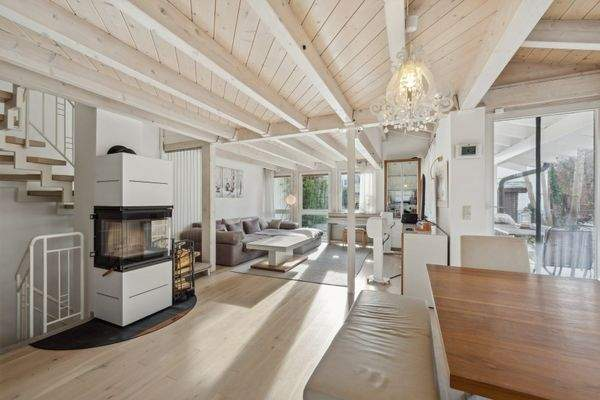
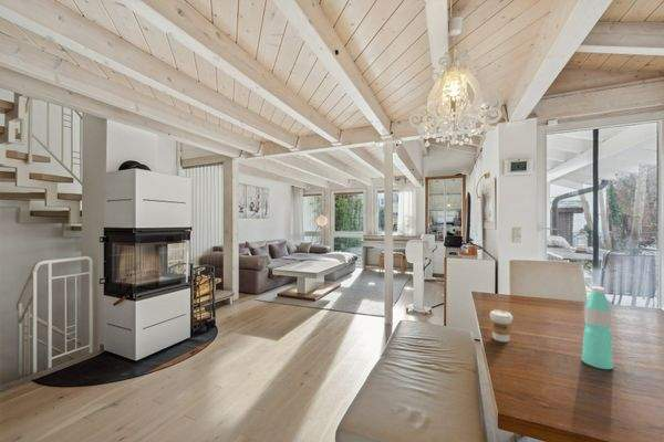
+ coffee cup (500, 325)
+ water bottle (596, 325)
